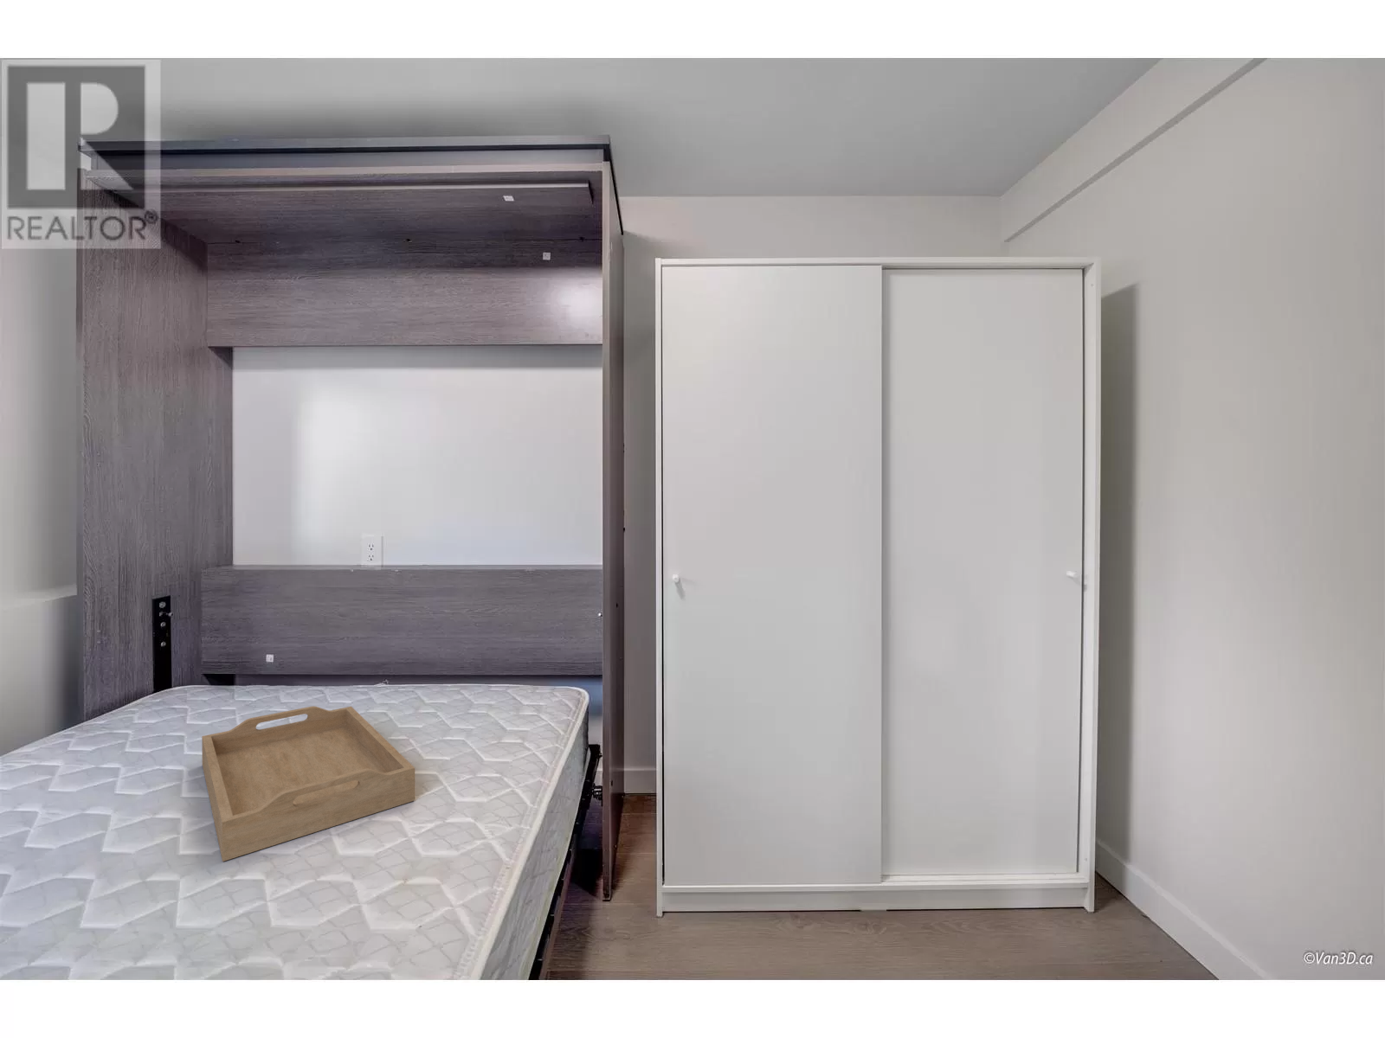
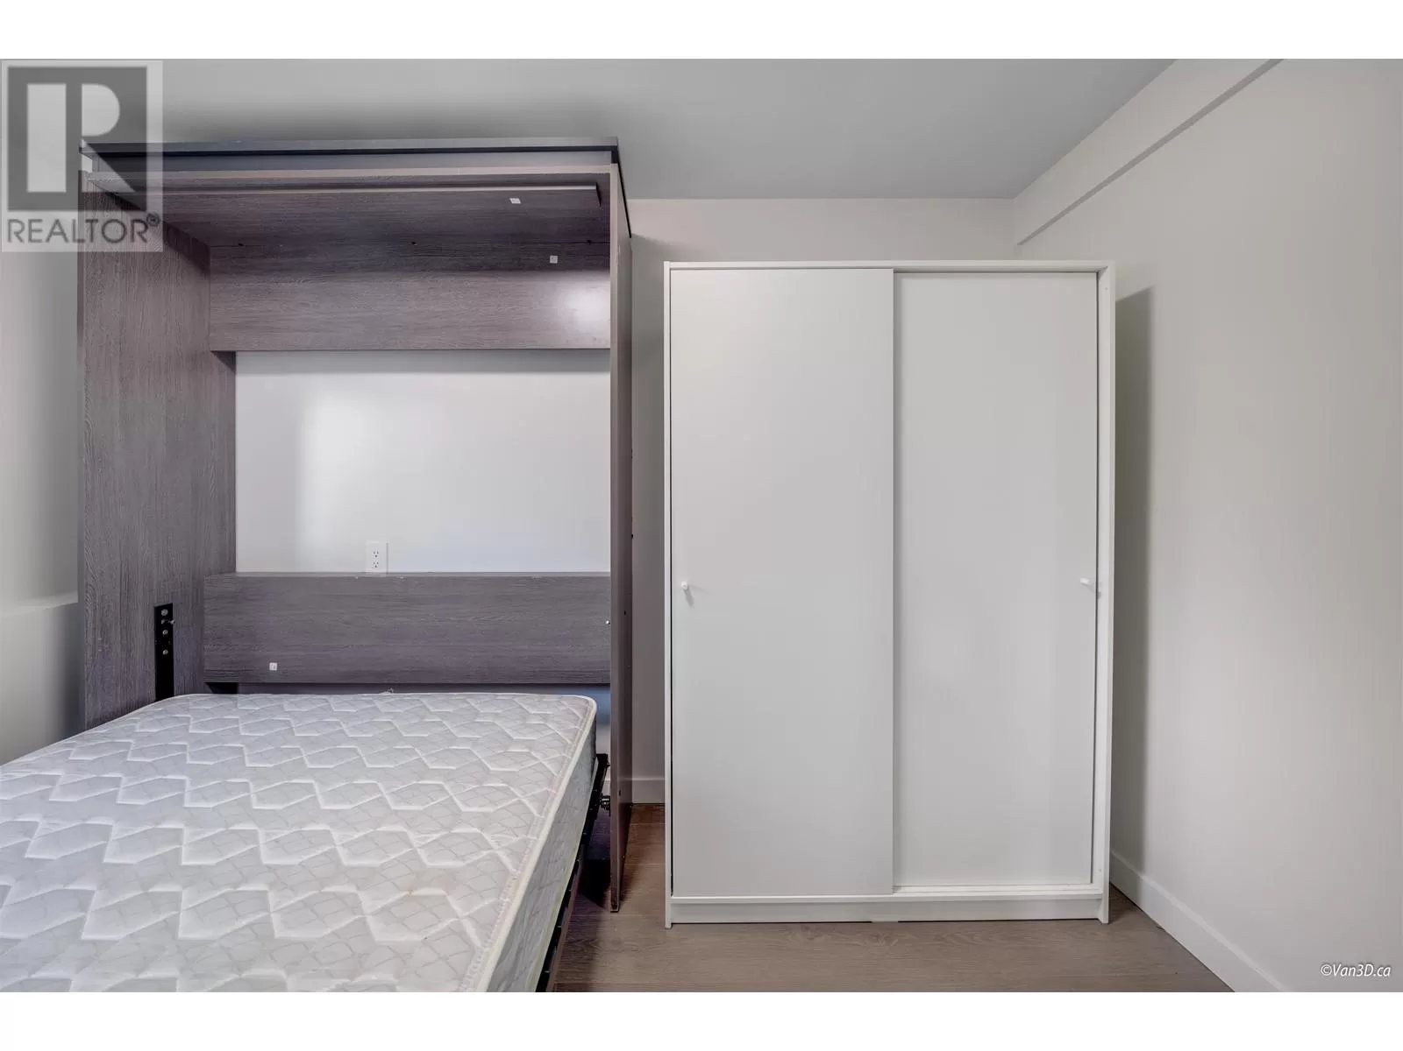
- serving tray (301, 761)
